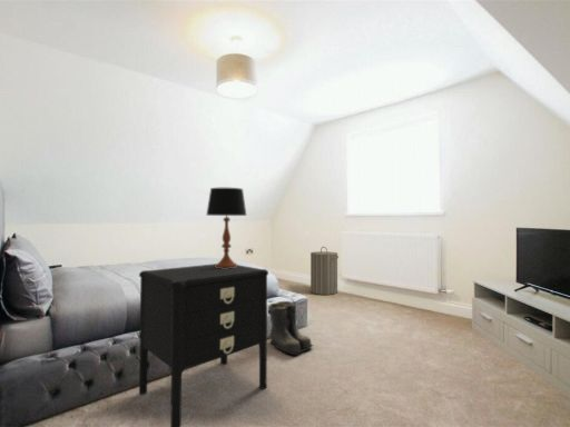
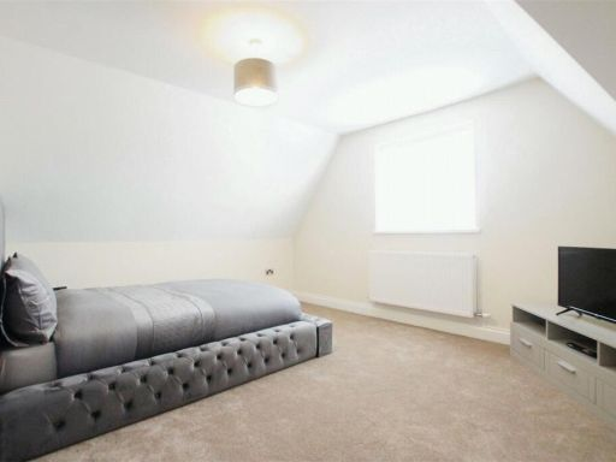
- boots (288, 325)
- laundry hamper (324, 269)
- table lamp (226, 227)
- nightstand (205, 329)
